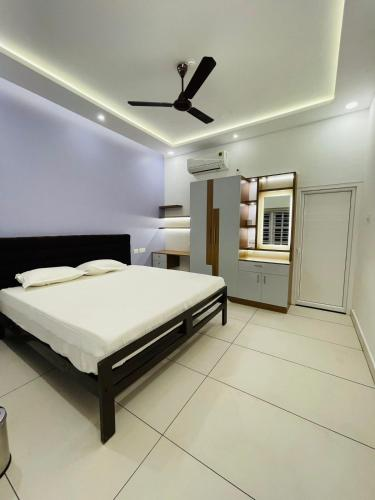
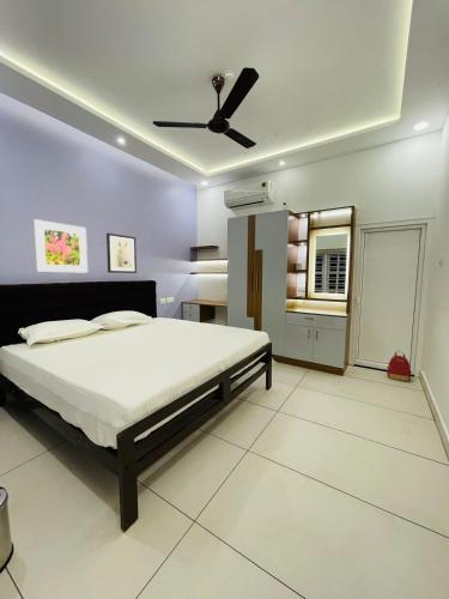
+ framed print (62, 248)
+ backpack (399, 365)
+ wall art (122, 254)
